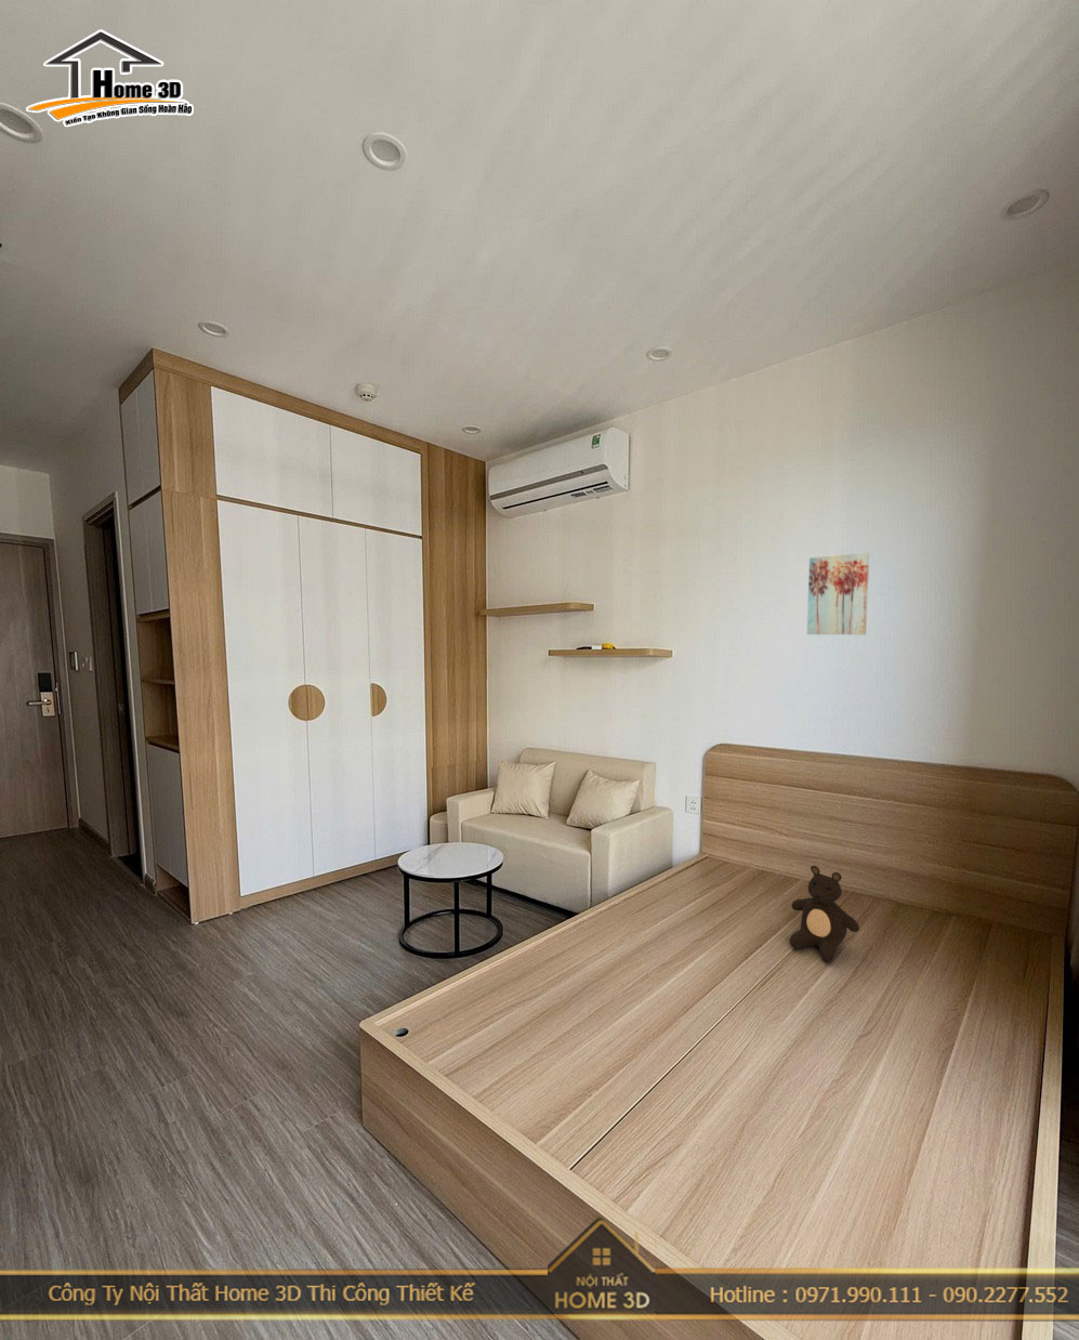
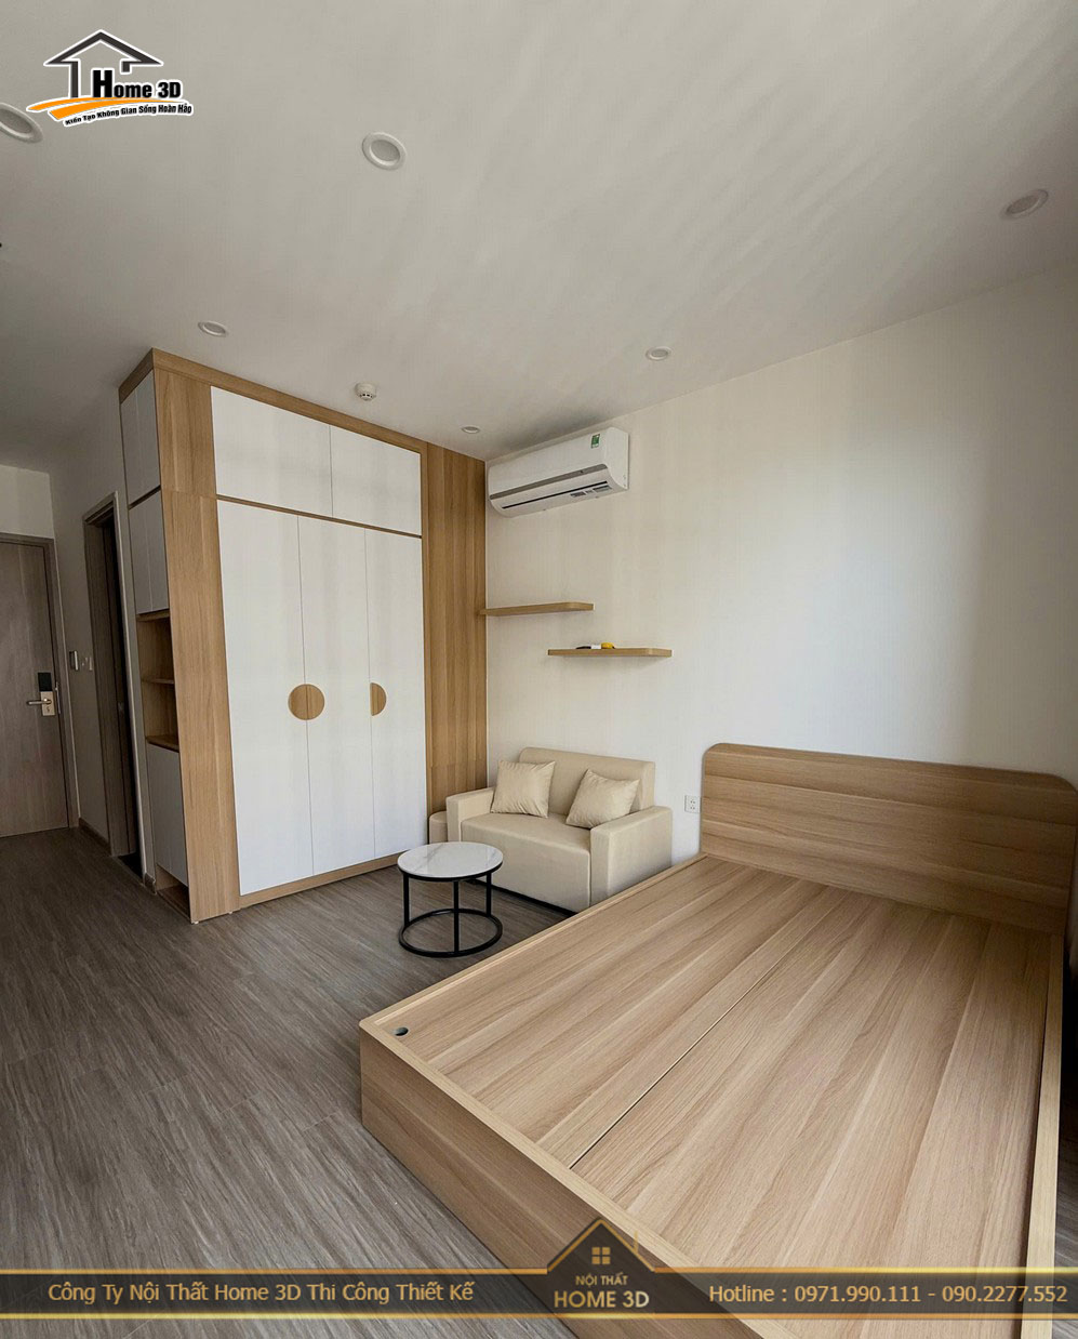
- teddy bear (819, 909)
- wall art (837, 595)
